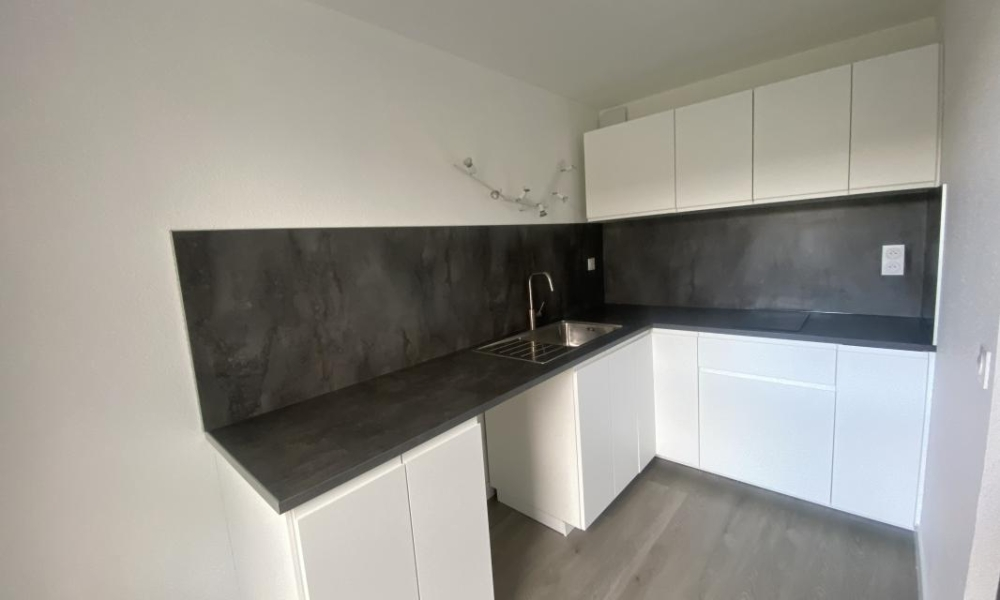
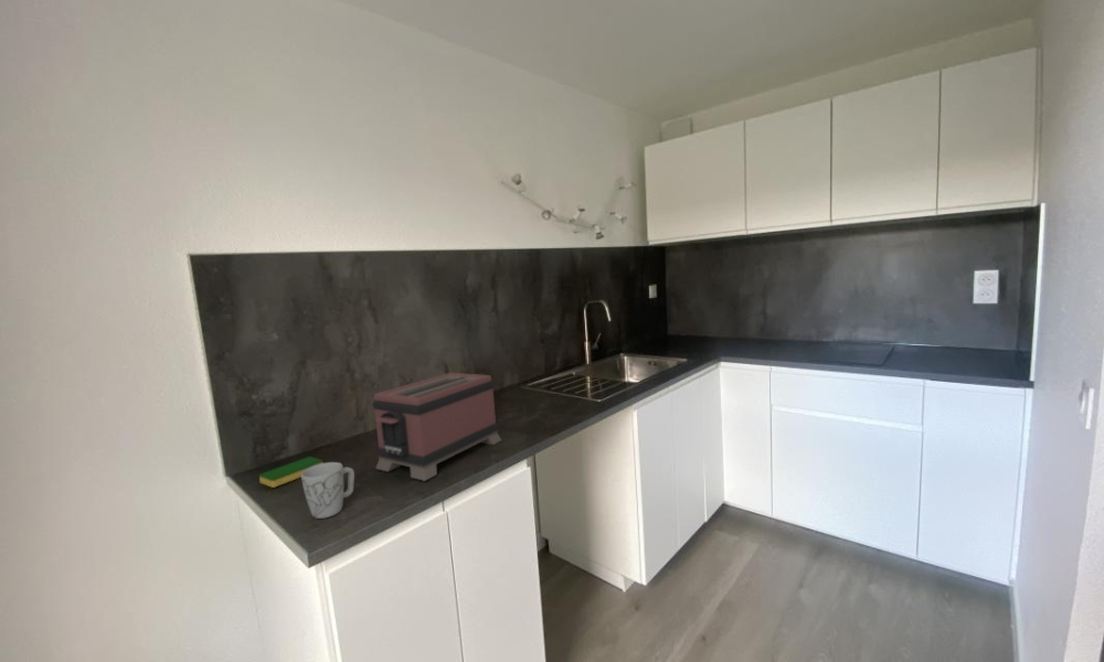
+ mug (330, 488)
+ dish sponge (291, 471)
+ toaster (435, 420)
